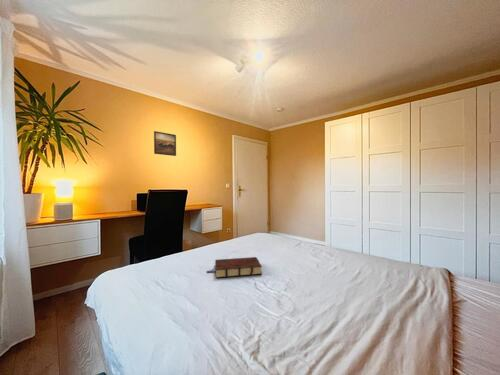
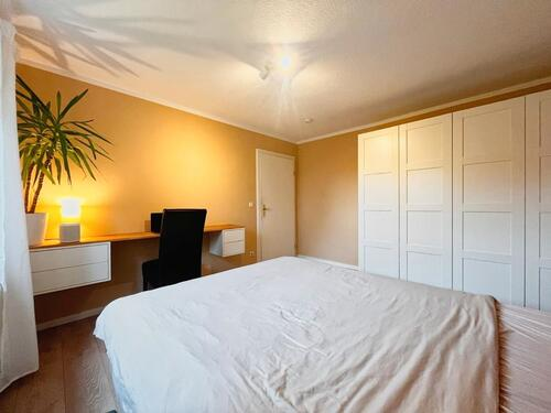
- book (233, 266)
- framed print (165, 144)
